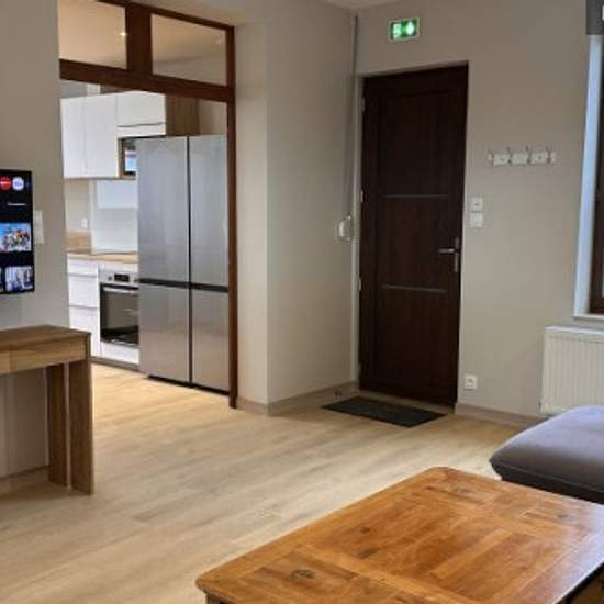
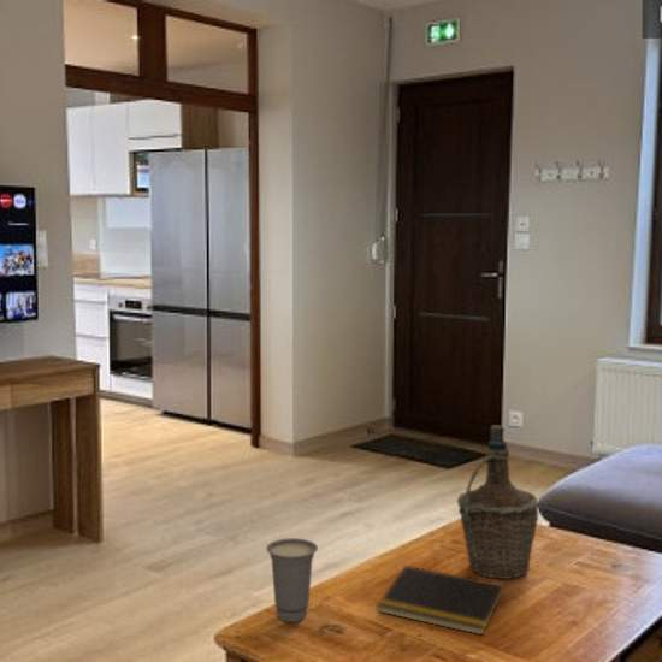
+ notepad (441, 597)
+ cup (291, 581)
+ bottle (497, 497)
